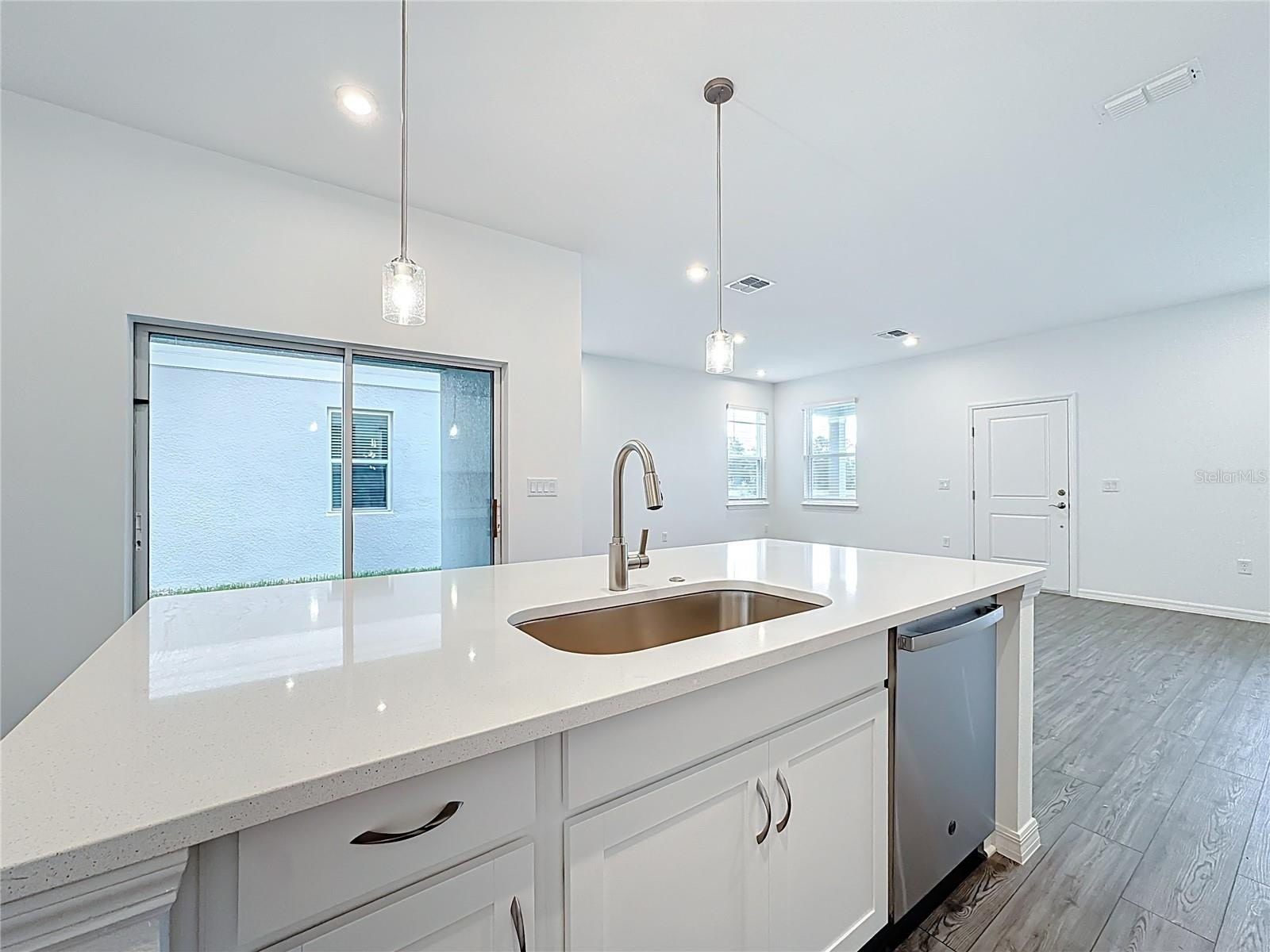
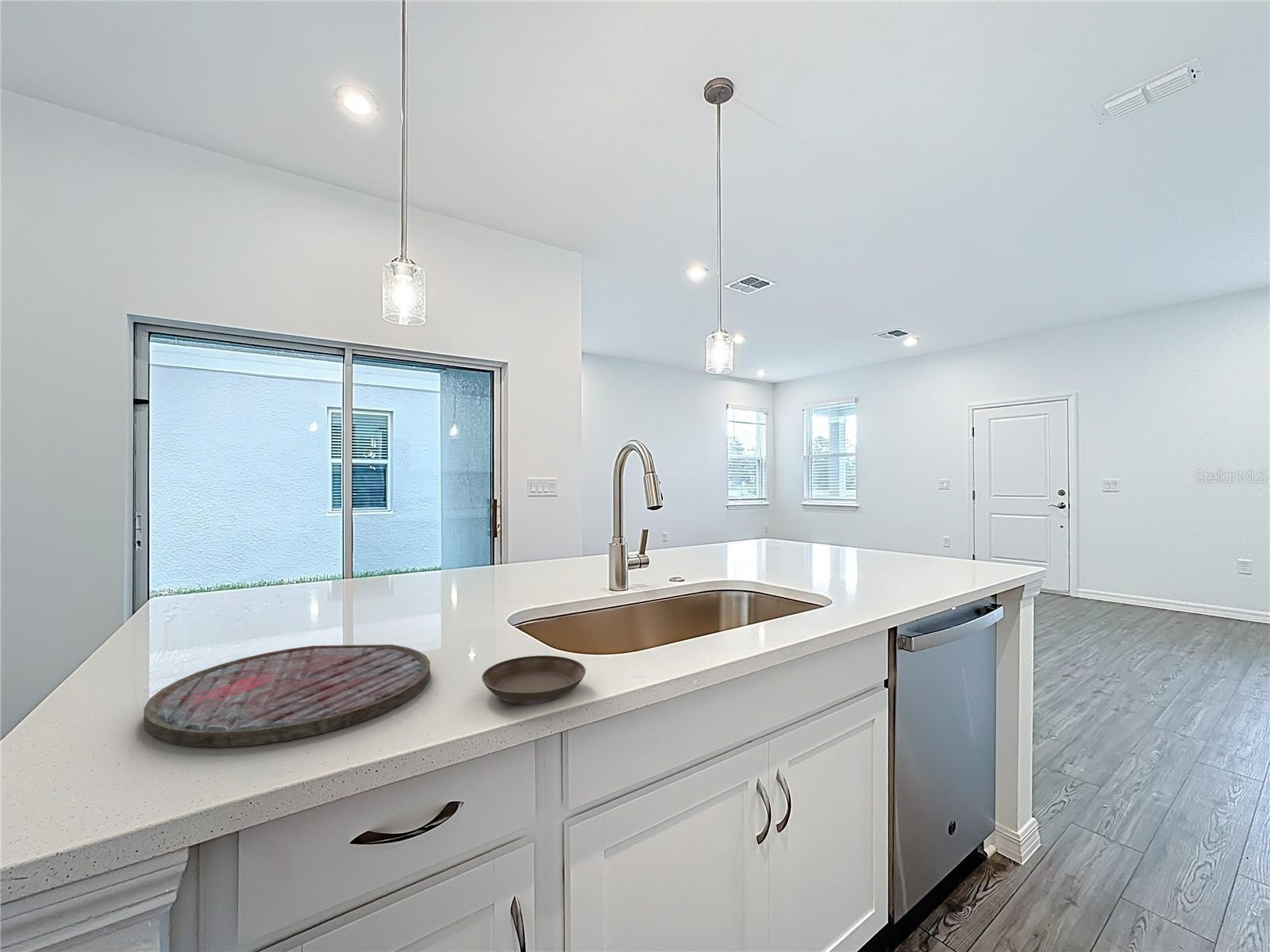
+ saucer (534, 681)
+ cutting board (302, 683)
